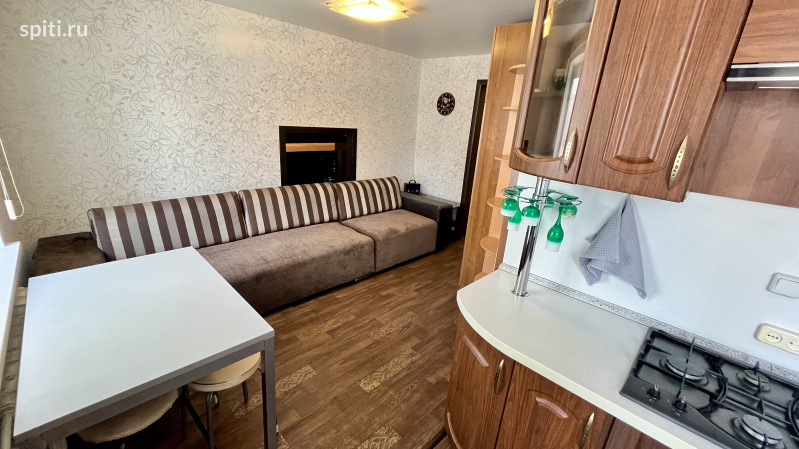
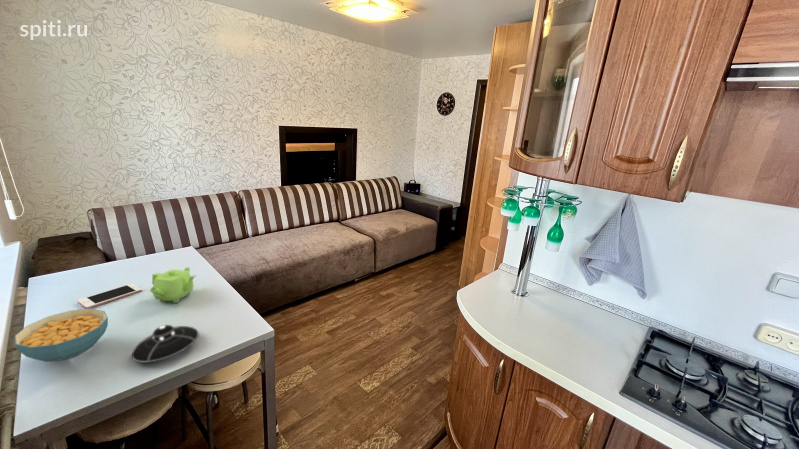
+ cell phone (111, 295)
+ teapot (174, 284)
+ cereal bowl (67, 339)
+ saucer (165, 336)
